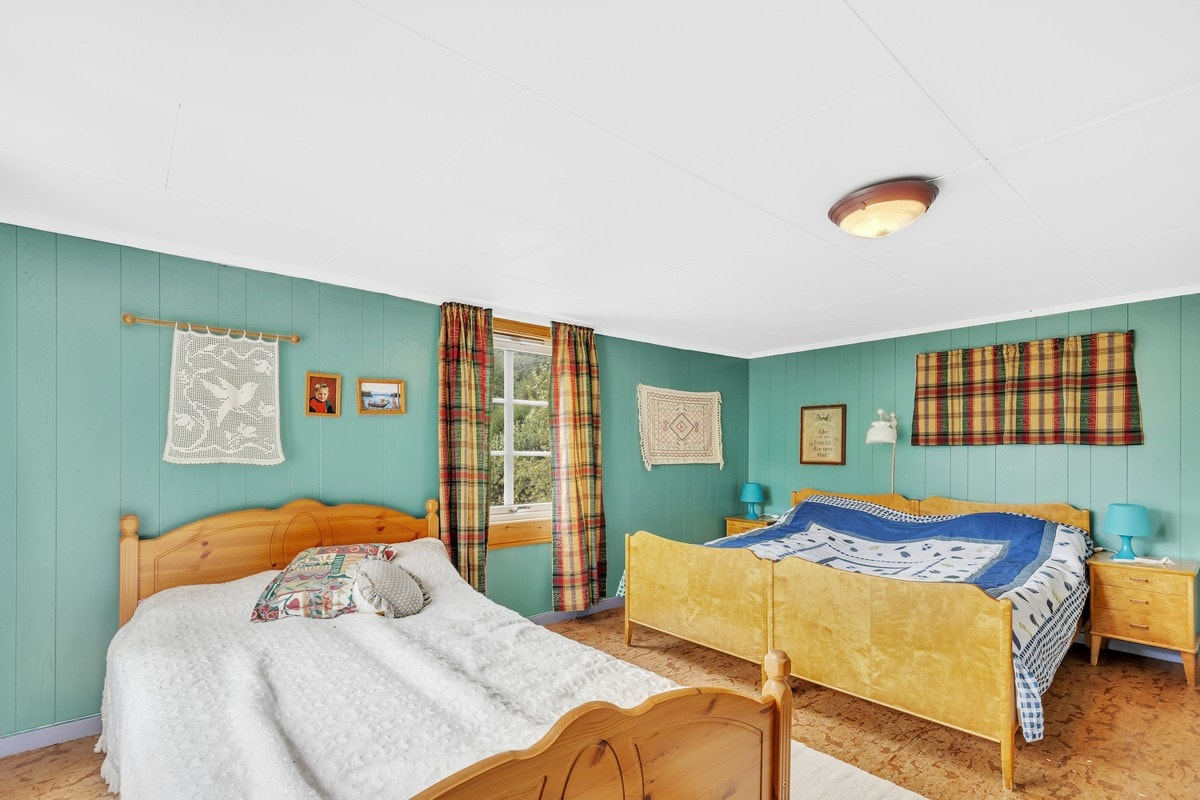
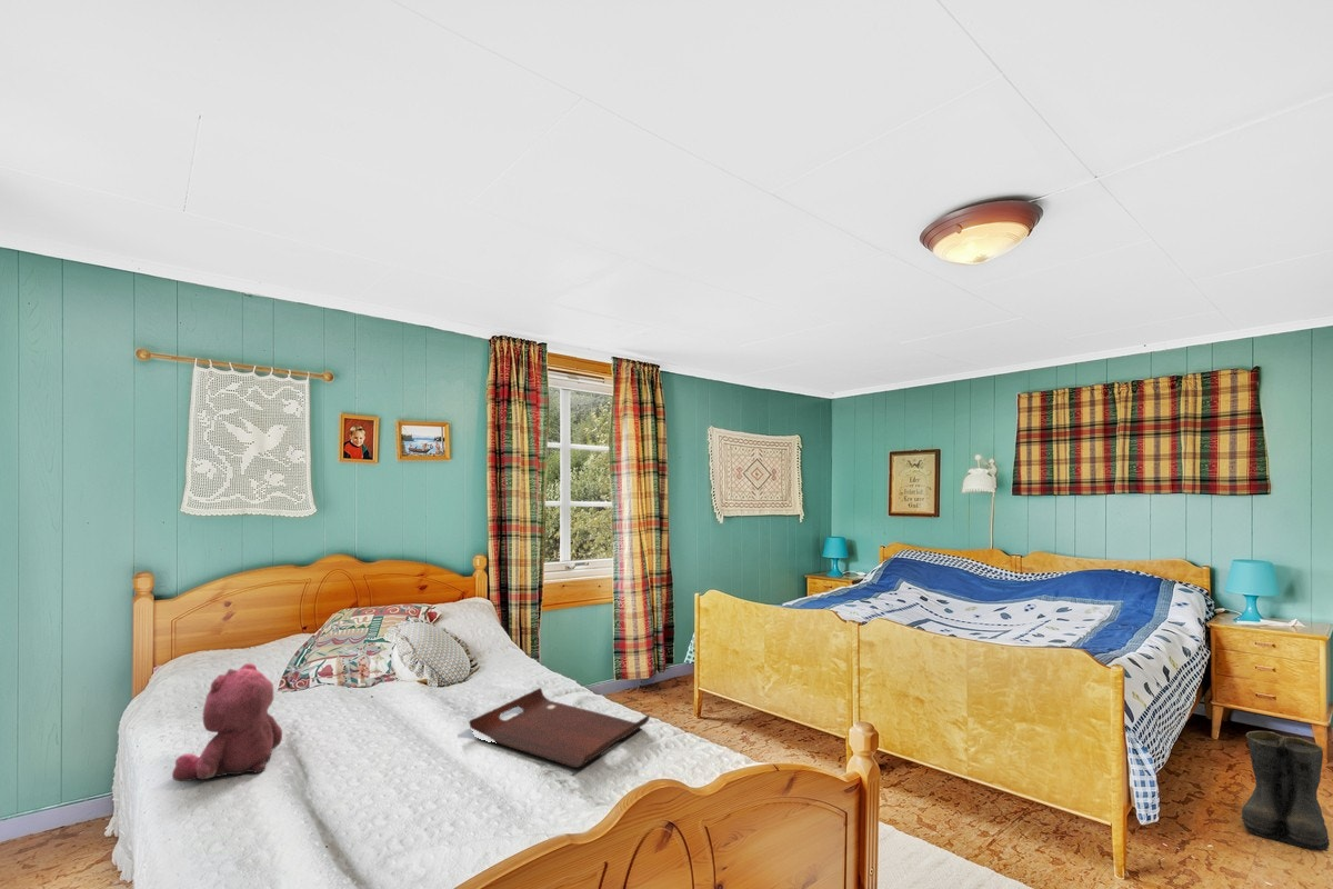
+ teddy bear (233, 715)
+ serving tray (560, 725)
+ boots (1283, 786)
